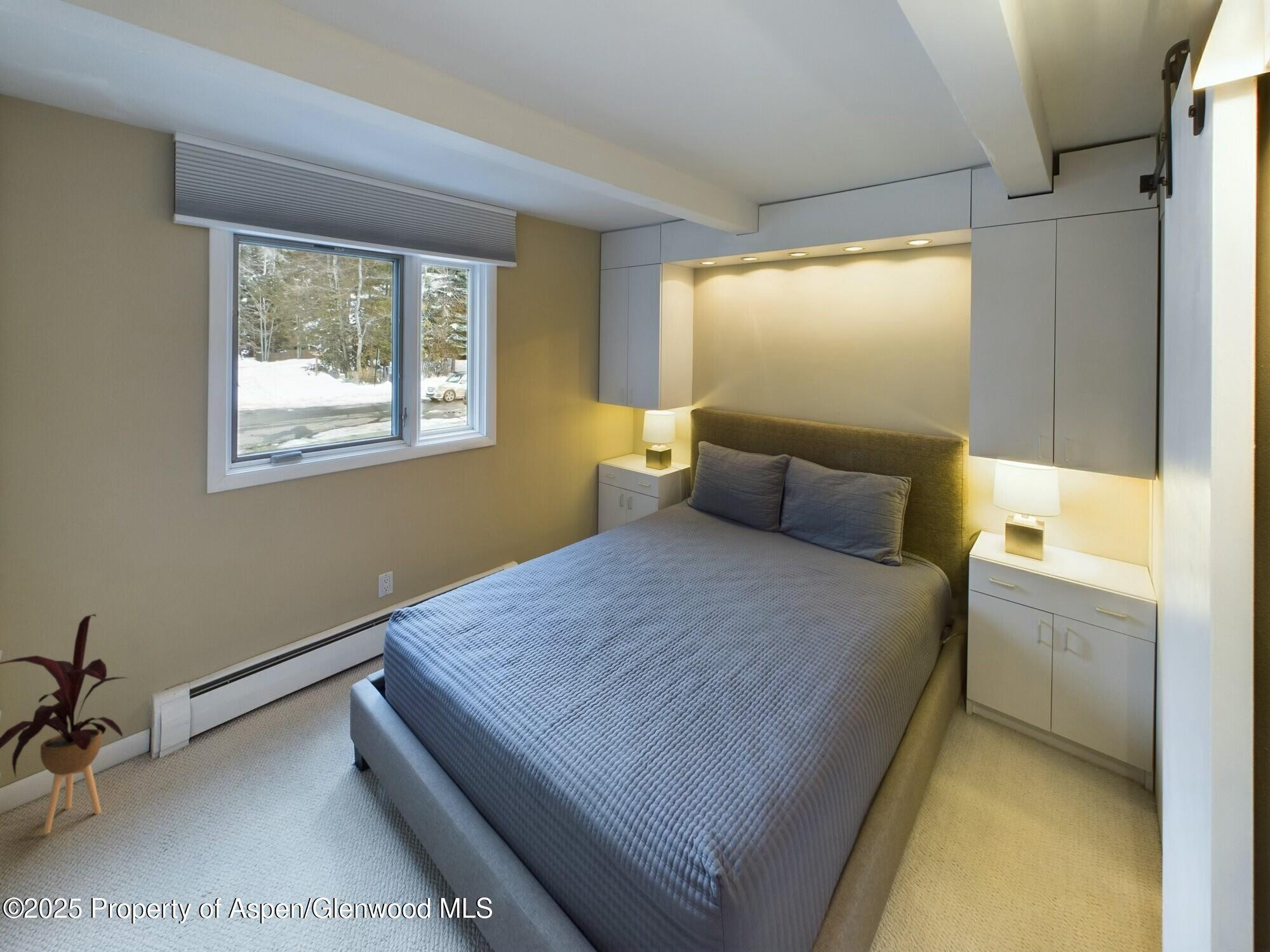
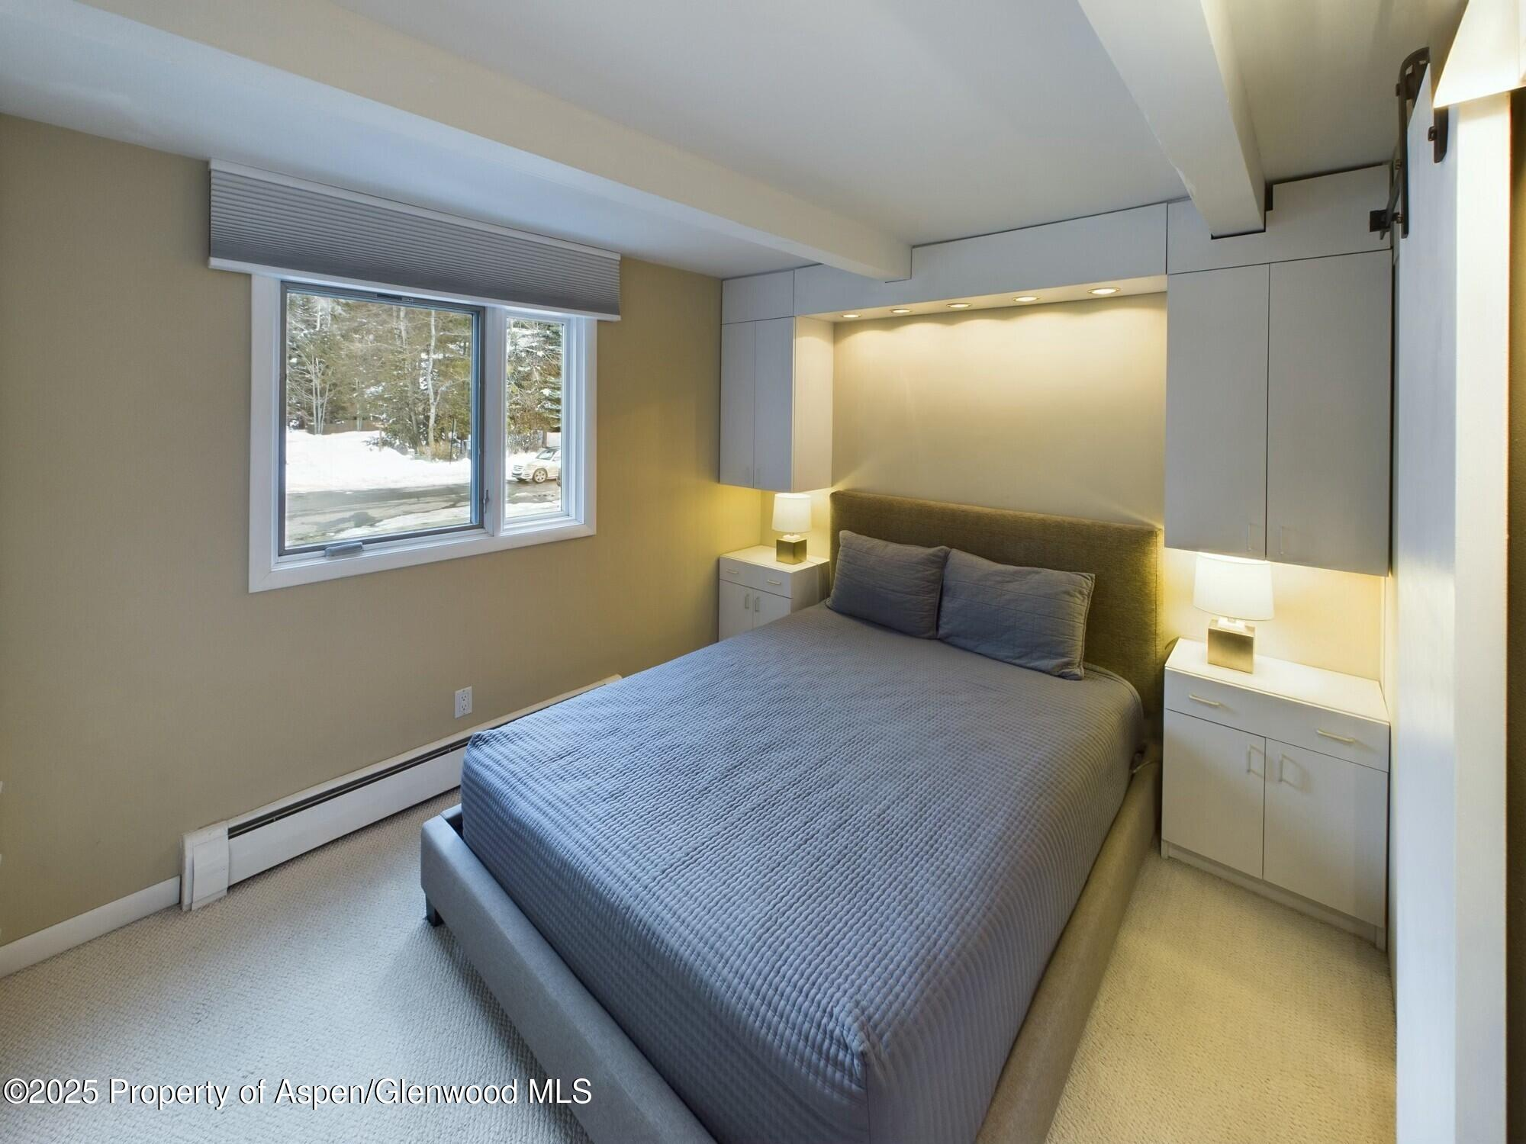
- house plant (58, 721)
